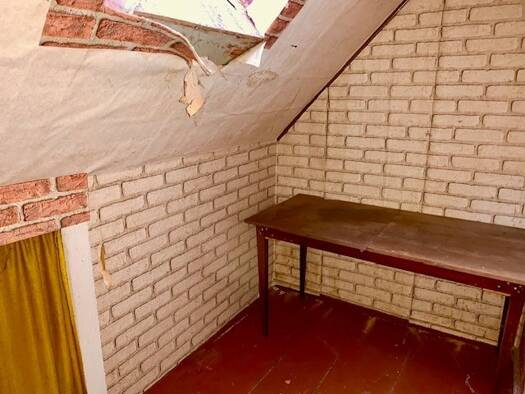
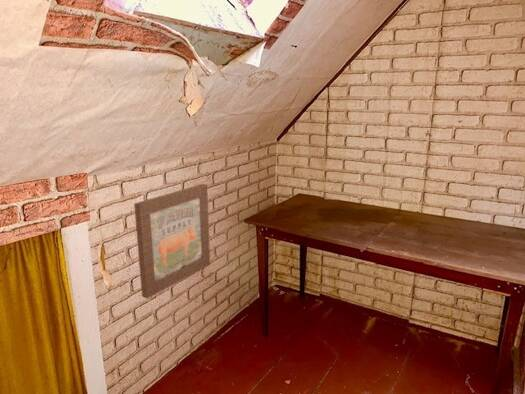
+ wall art (176, 237)
